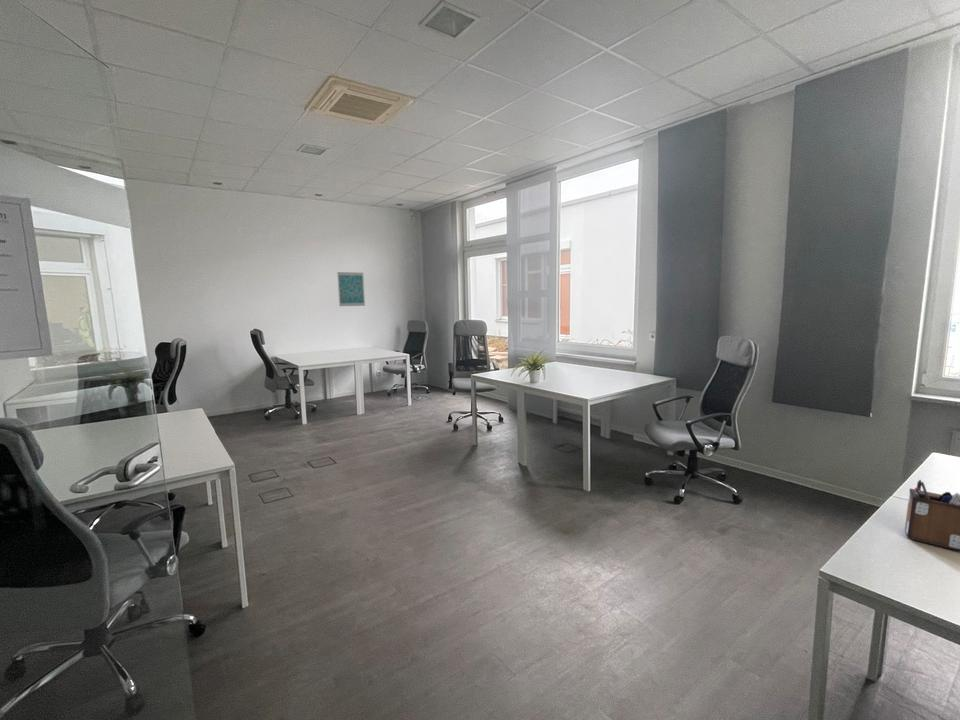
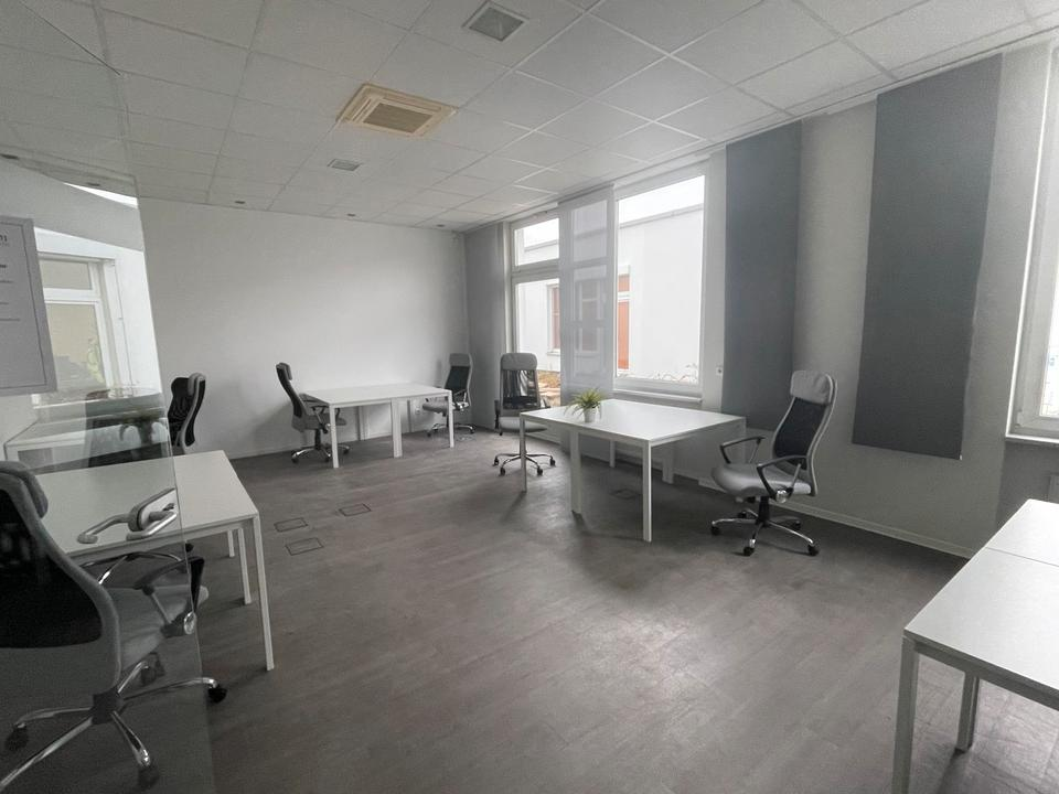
- desk organizer (937, 510)
- wall art (351, 289)
